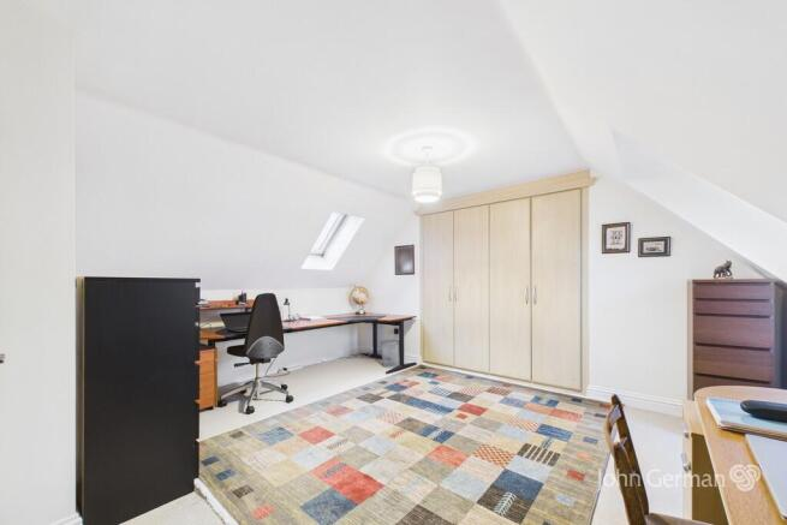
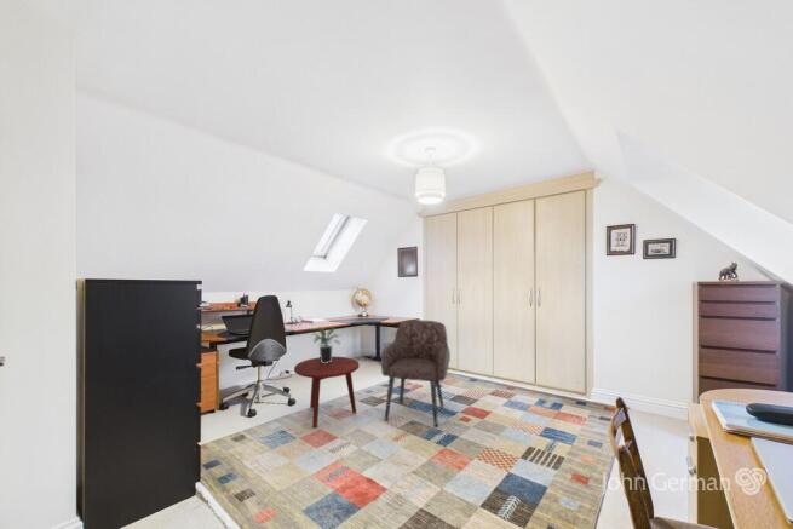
+ armchair (418, 367)
+ potted plant (324, 344)
+ side table (318, 390)
